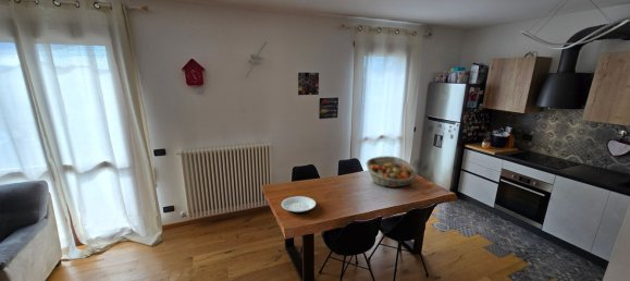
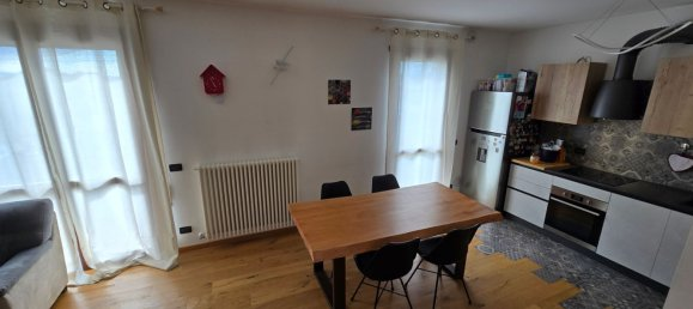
- fruit basket (391, 171)
- plate (298, 205)
